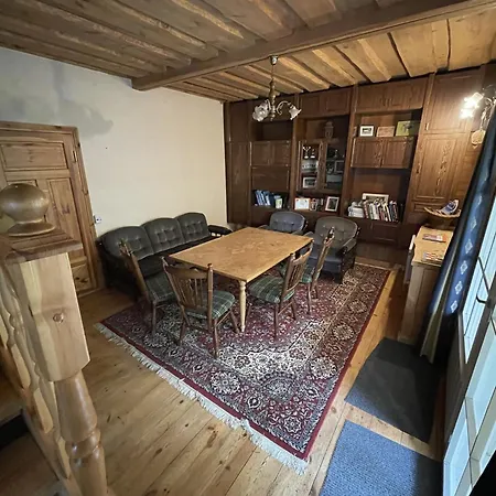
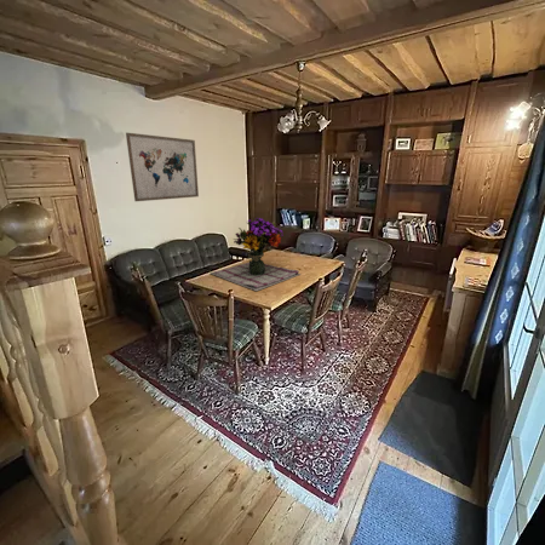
+ flower arrangement (254, 246)
+ wall art (166, 168)
